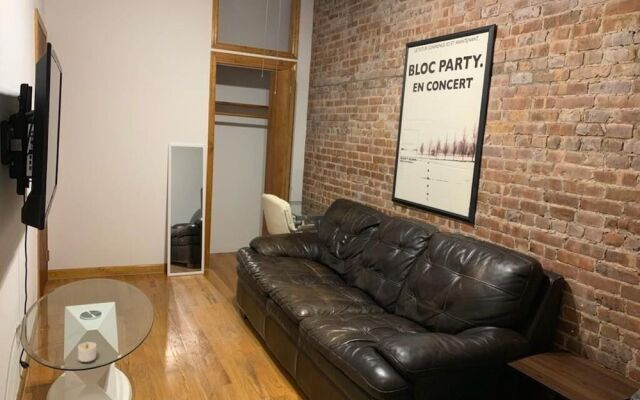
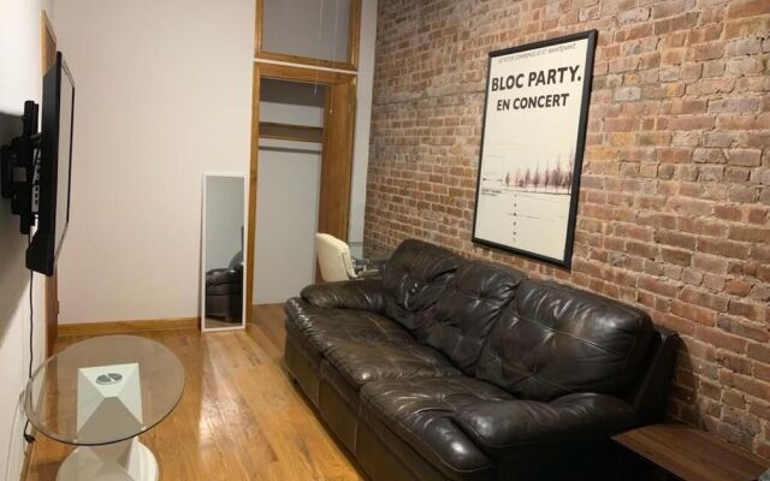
- candle (88, 349)
